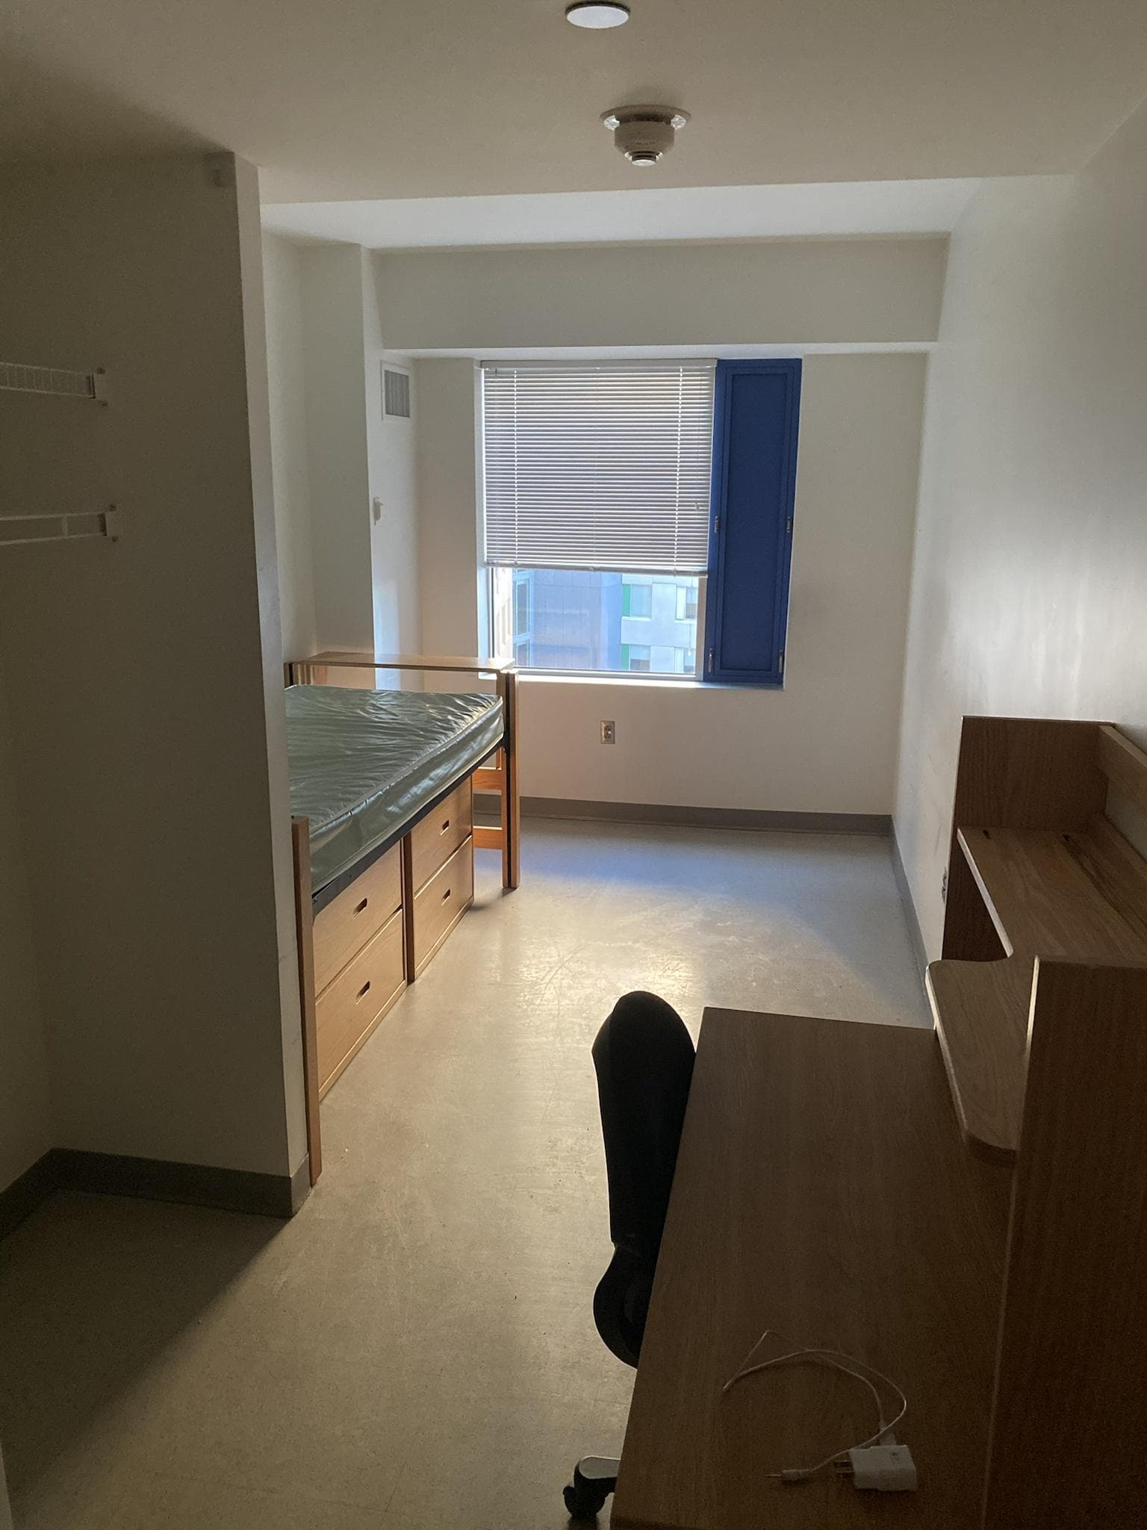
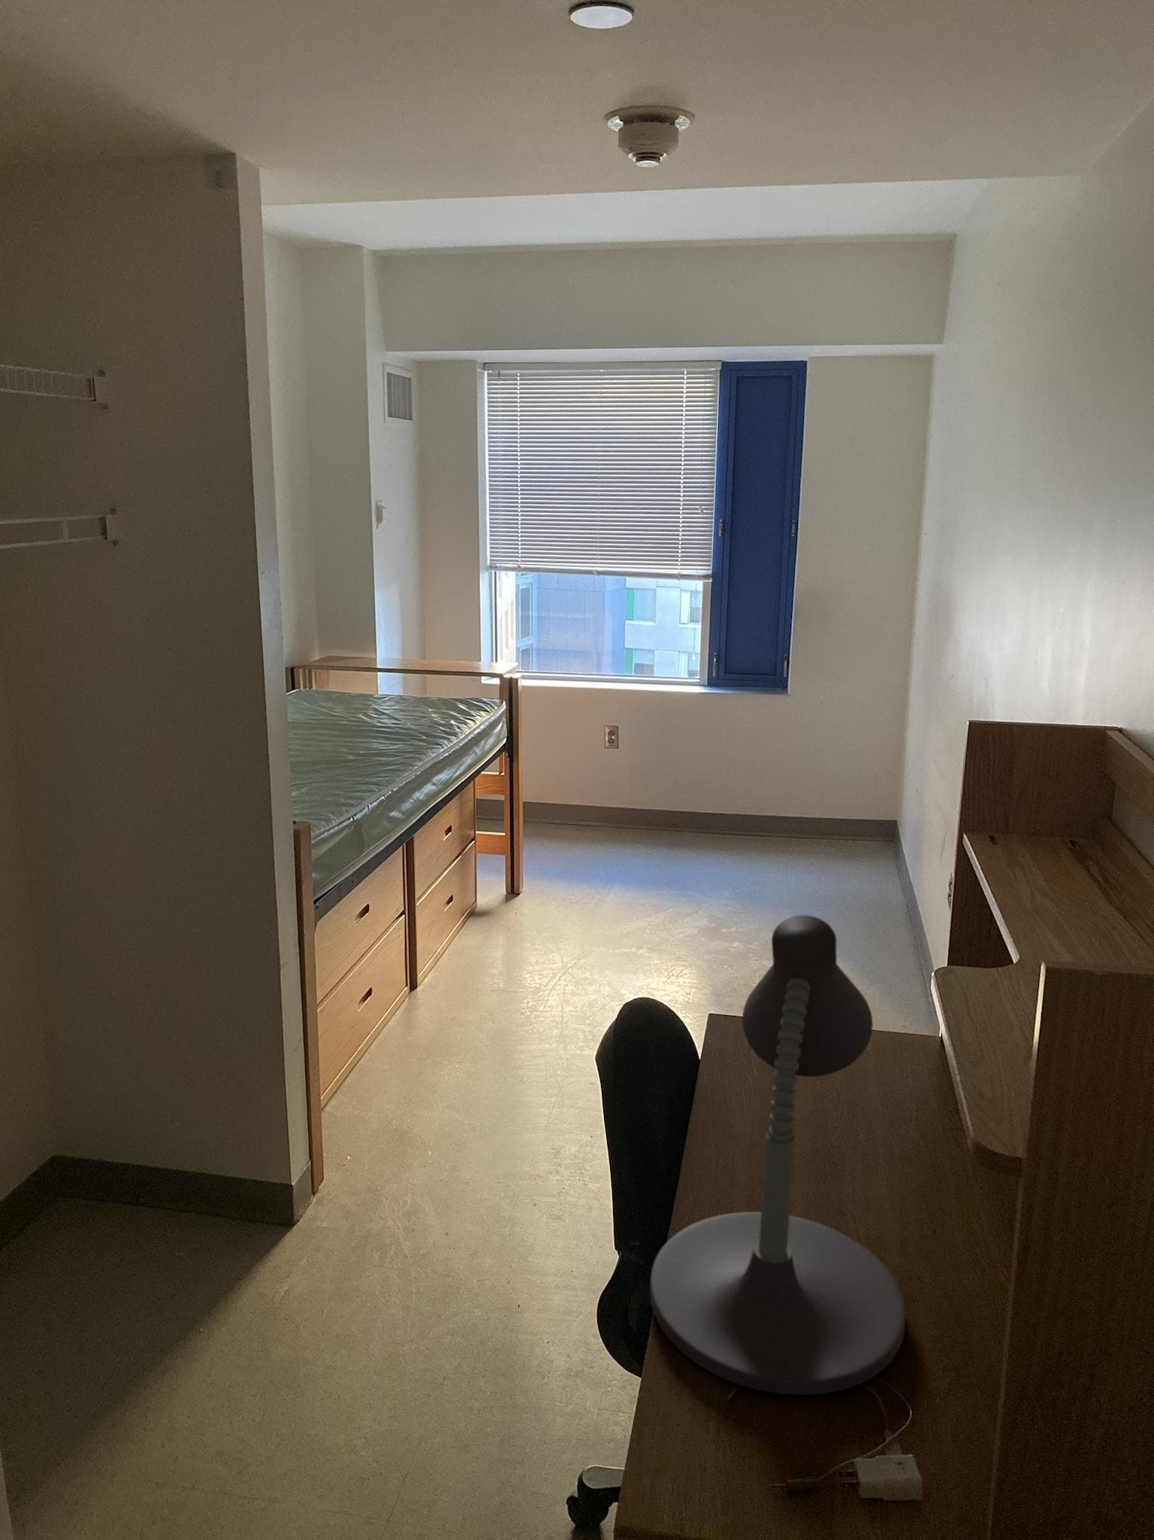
+ desk lamp (789, 1114)
